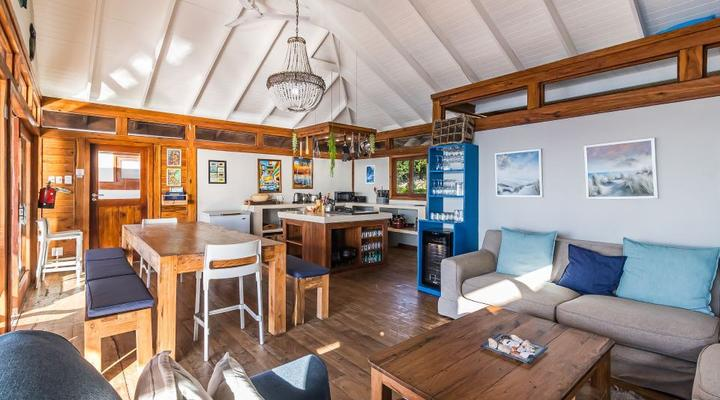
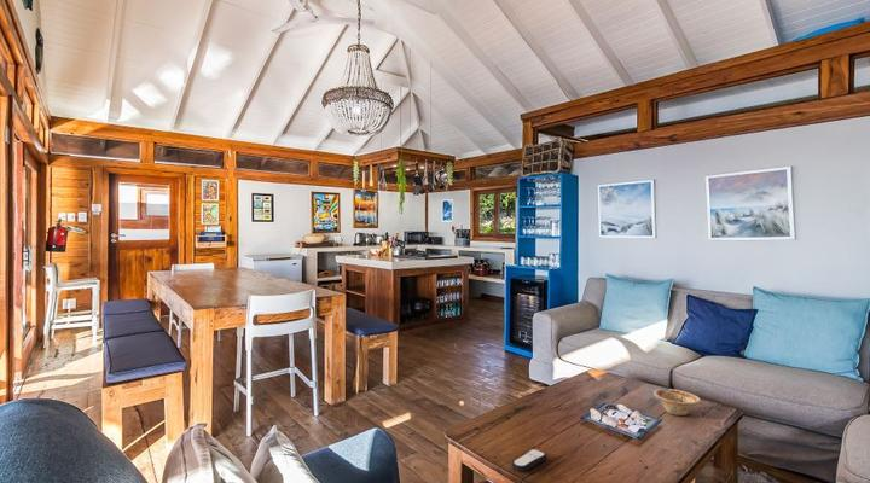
+ remote control (528, 459)
+ dish (677, 403)
